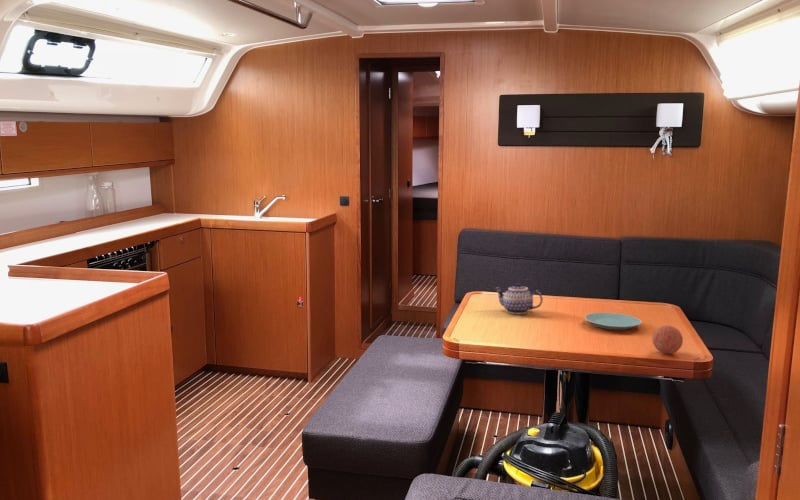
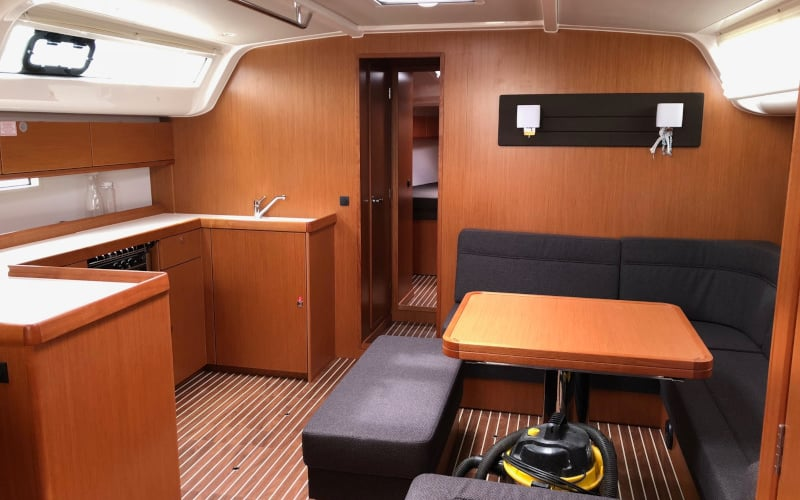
- teapot (517, 297)
- plate (612, 322)
- decorative ball (667, 339)
